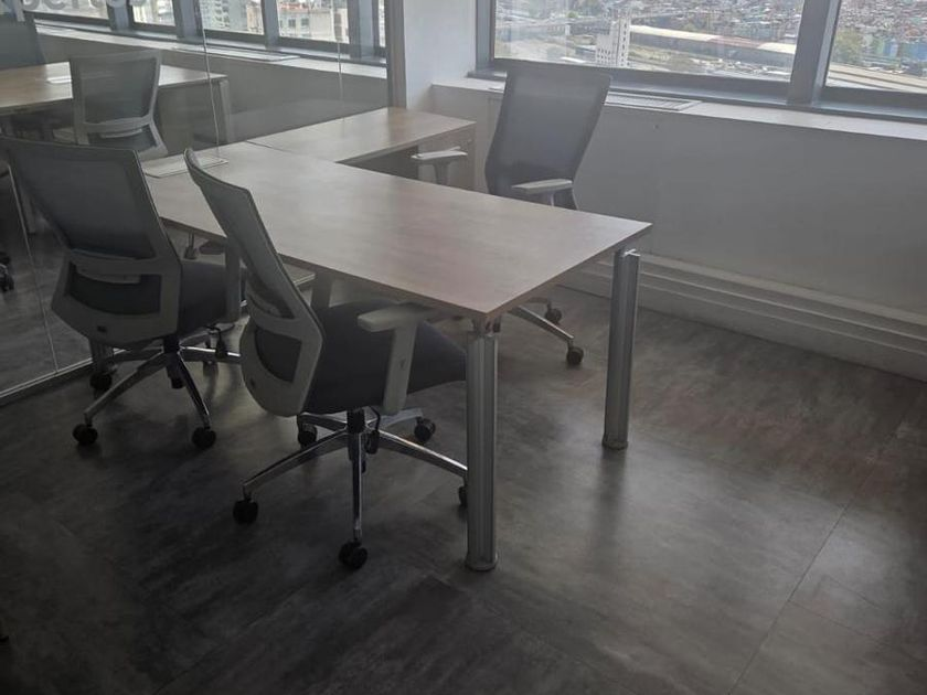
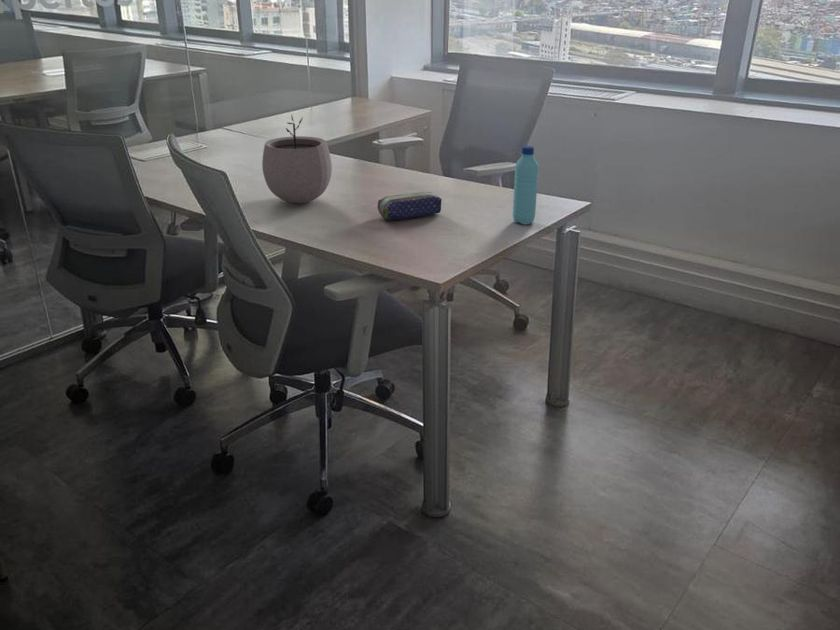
+ plant pot (296, 159)
+ pencil case (409, 205)
+ water bottle (525, 185)
